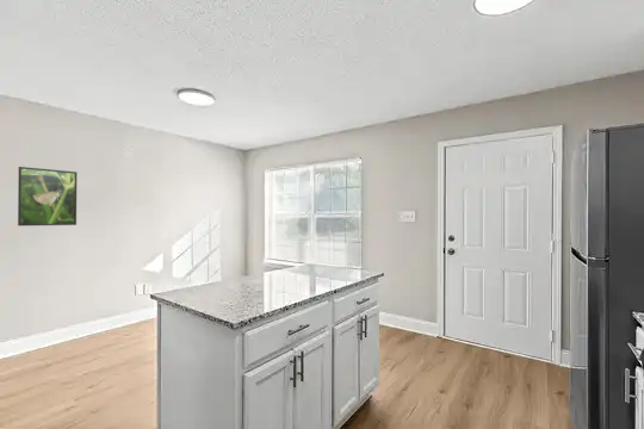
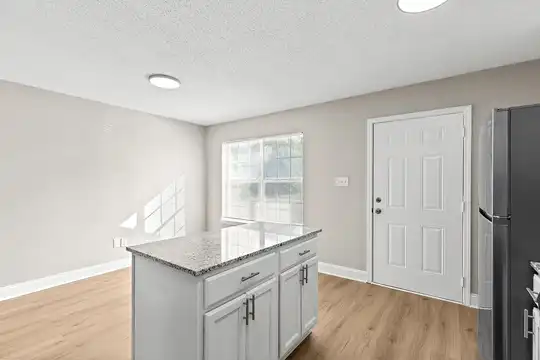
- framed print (49, 197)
